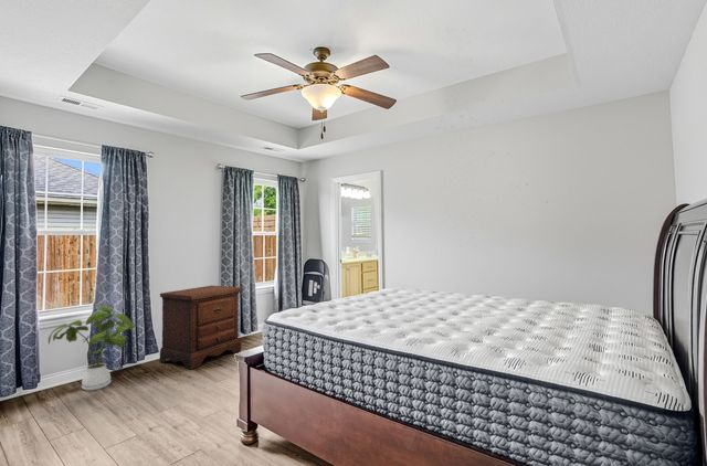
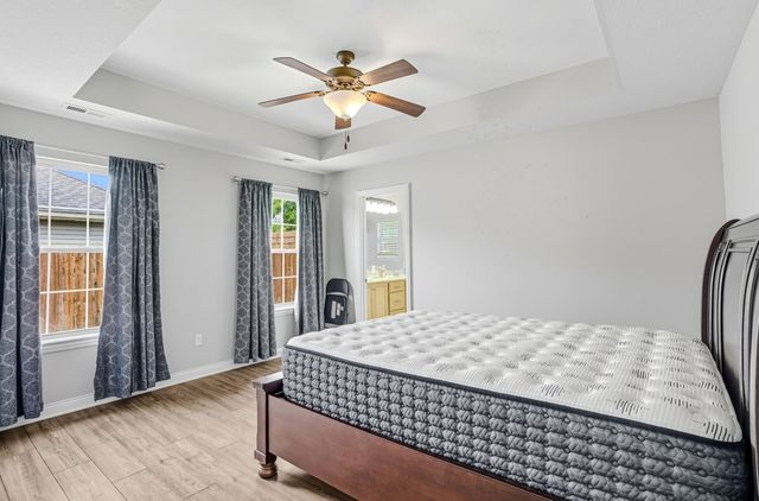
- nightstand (202, 322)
- house plant (105, 347)
